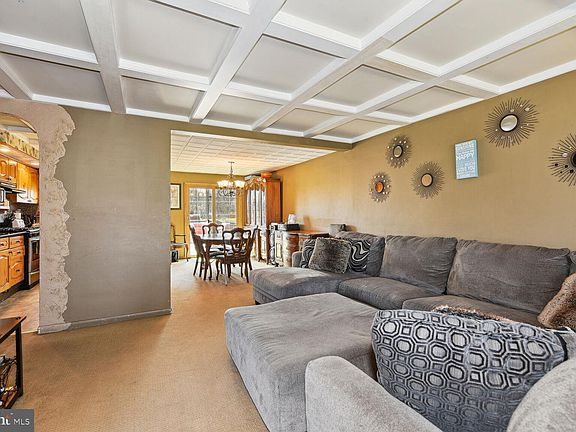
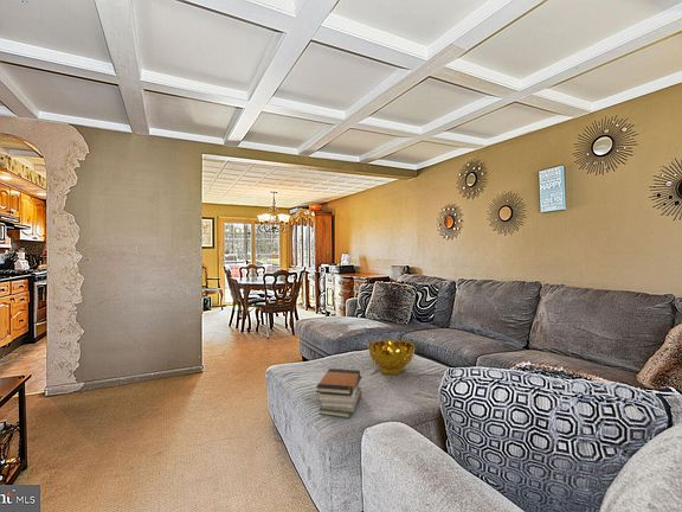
+ book stack (340, 391)
+ decorative bowl (391, 356)
